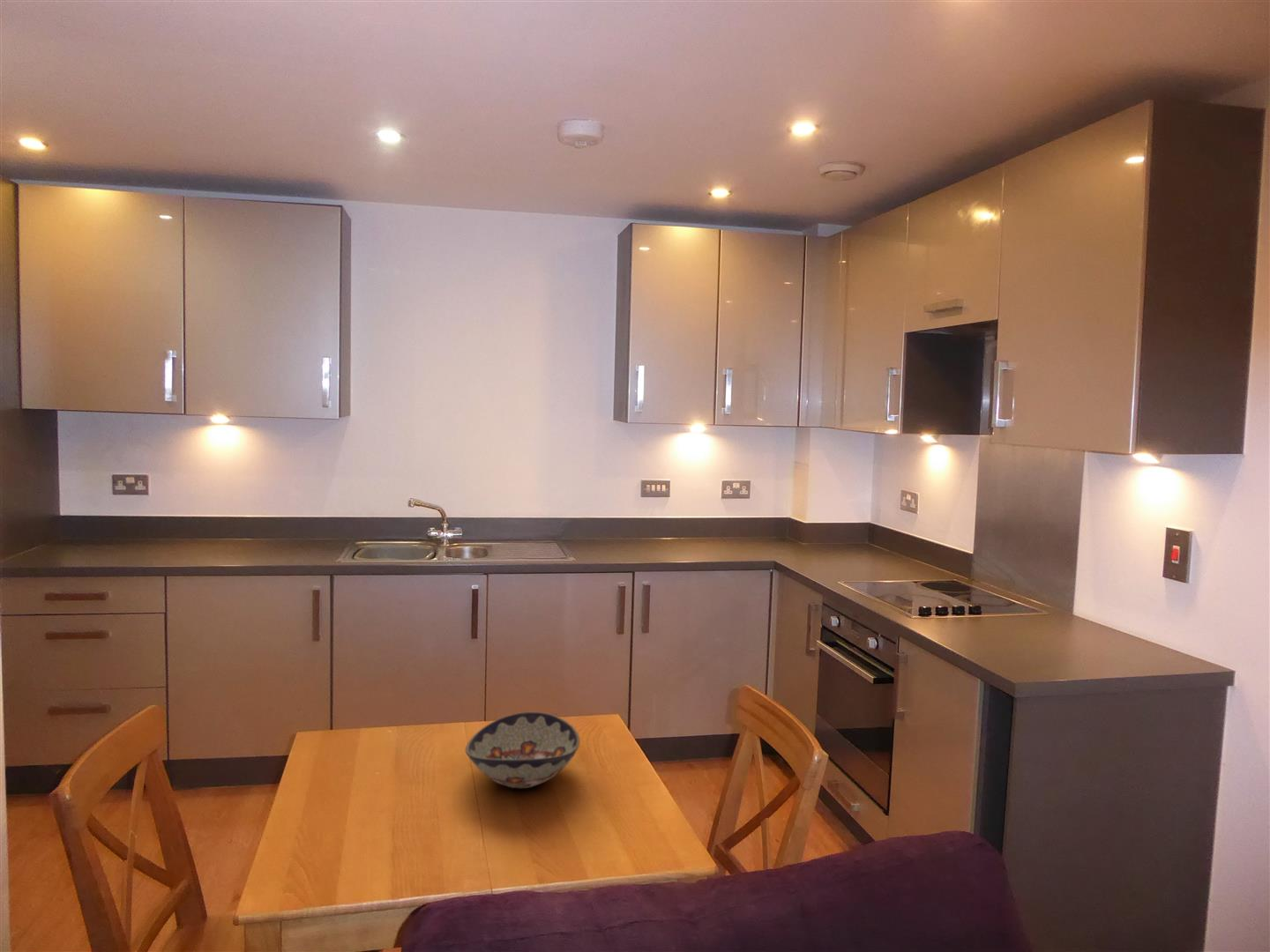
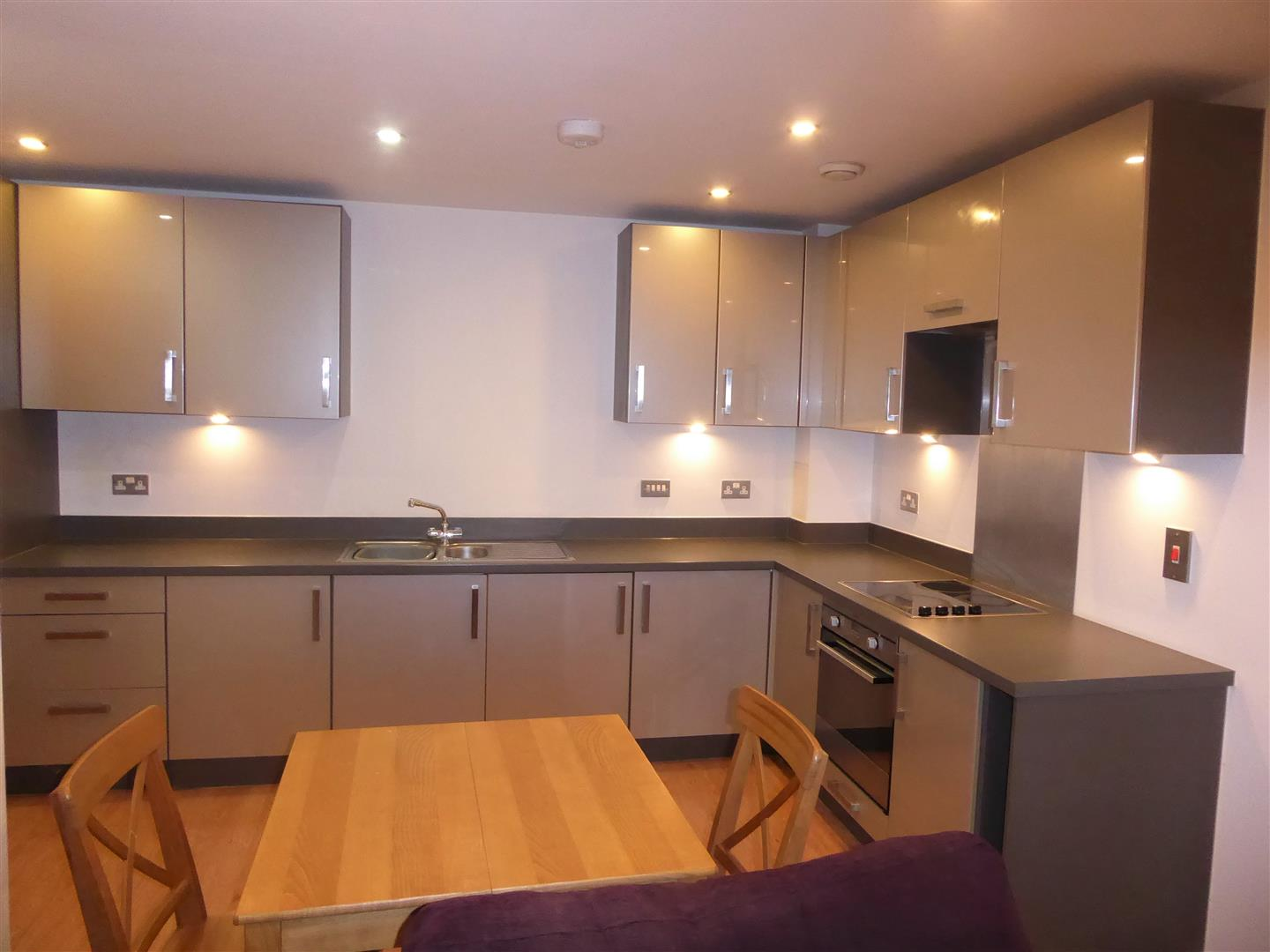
- decorative bowl (523, 756)
